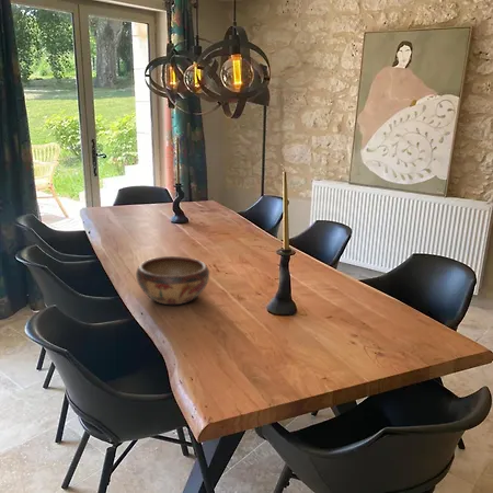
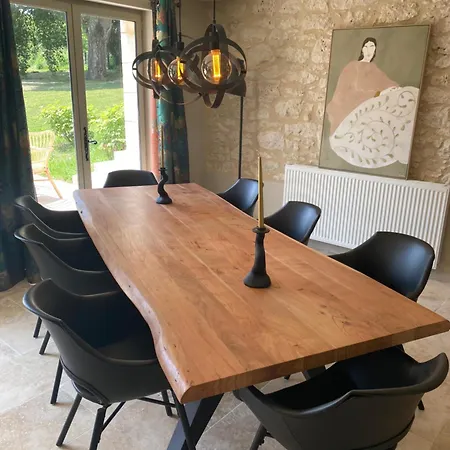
- decorative bowl (173, 282)
